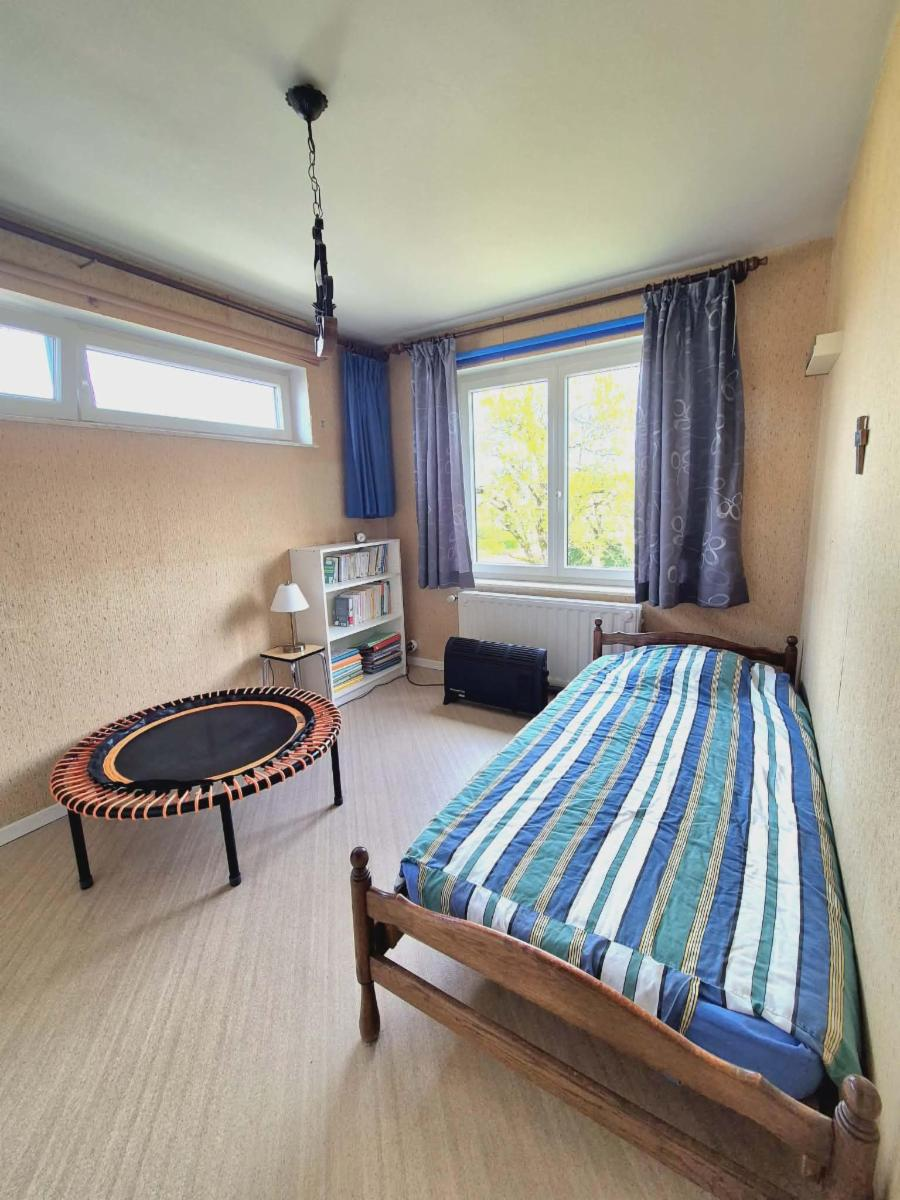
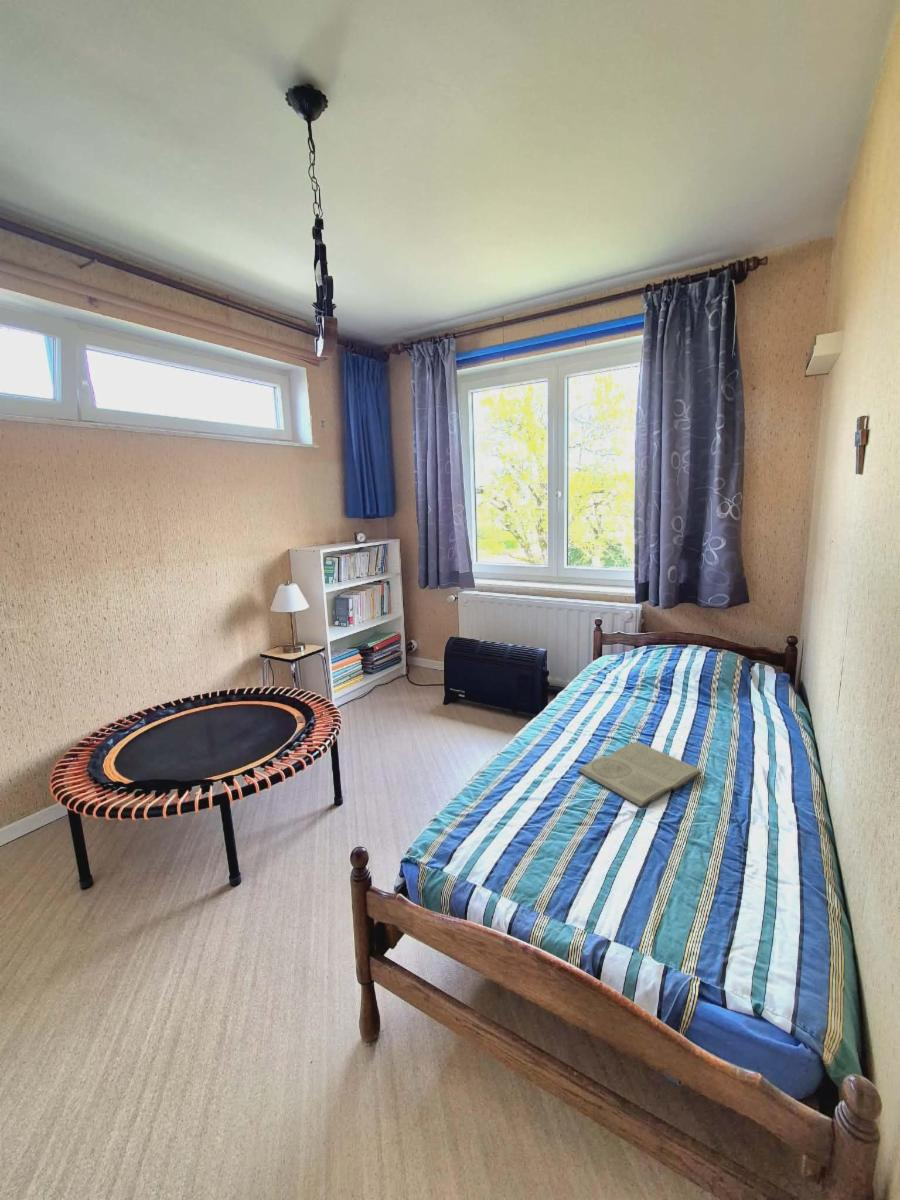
+ book (638, 770)
